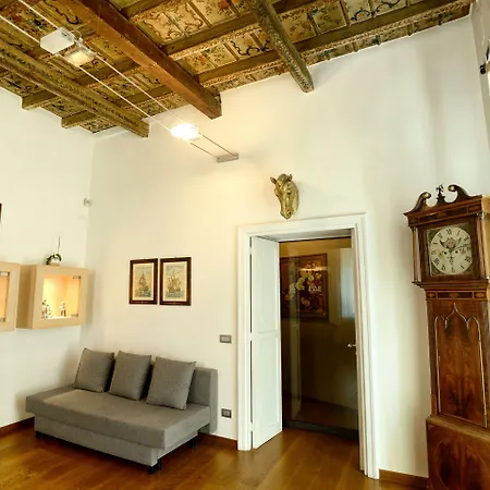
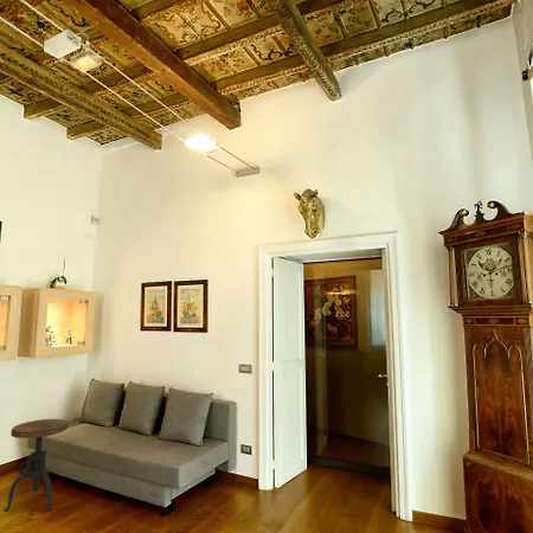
+ side table (38, 464)
